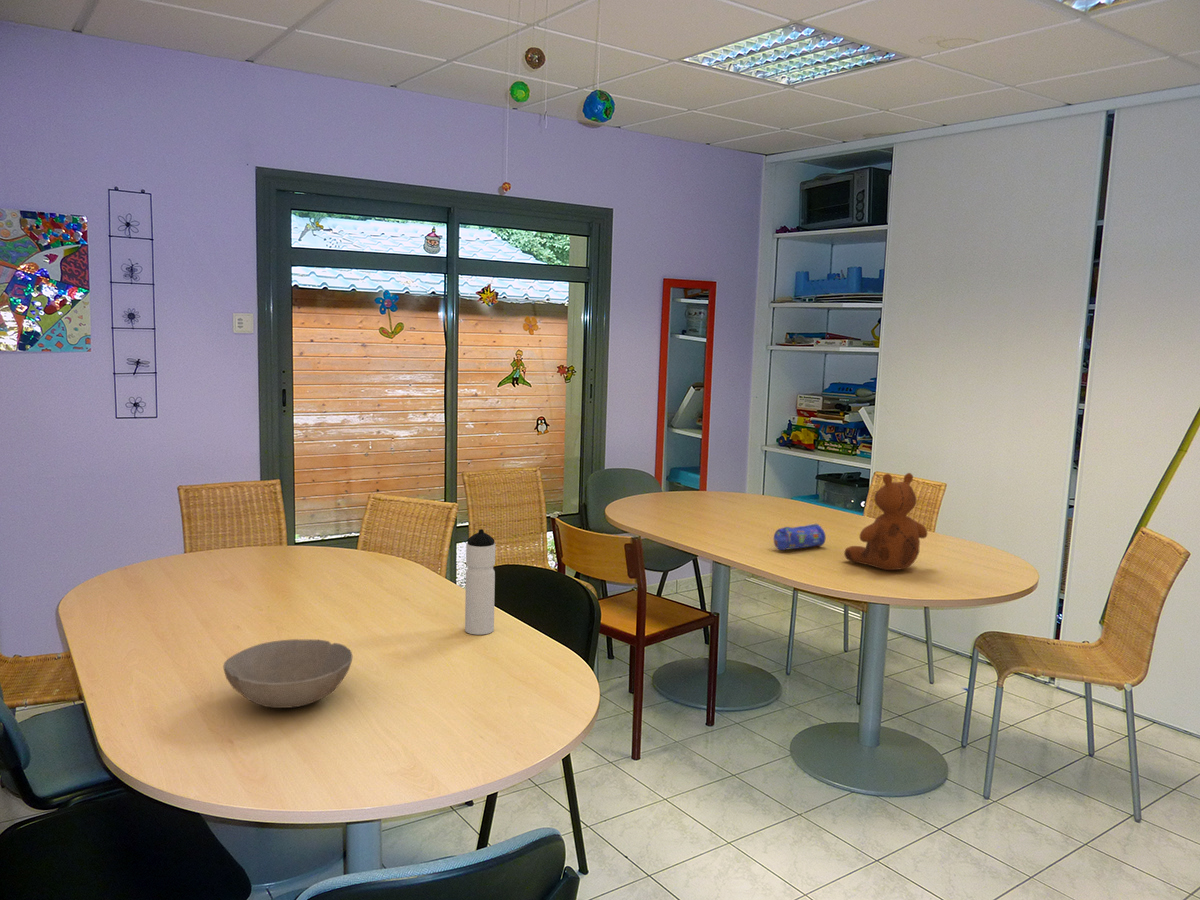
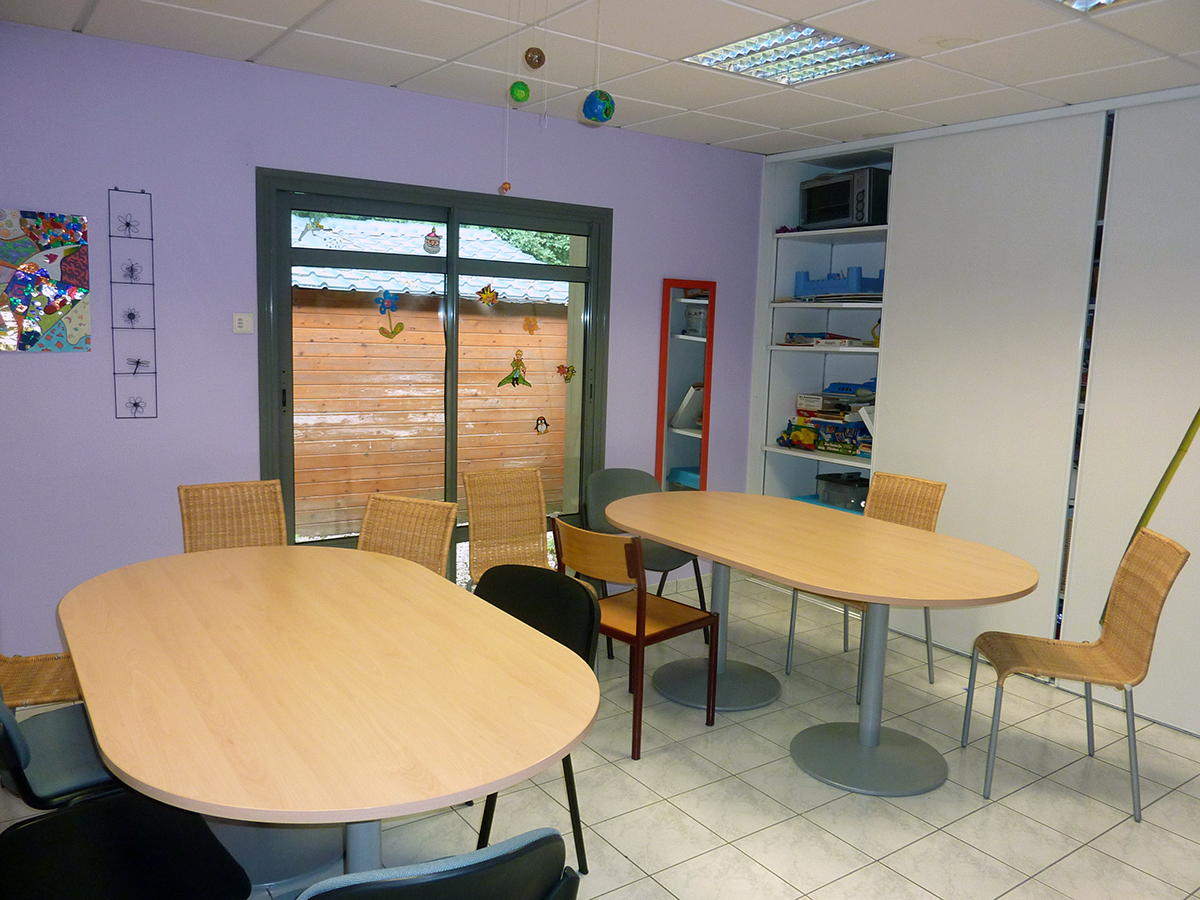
- teddy bear (884, 518)
- pencil case (800, 536)
- bowl (290, 679)
- water bottle (480, 580)
